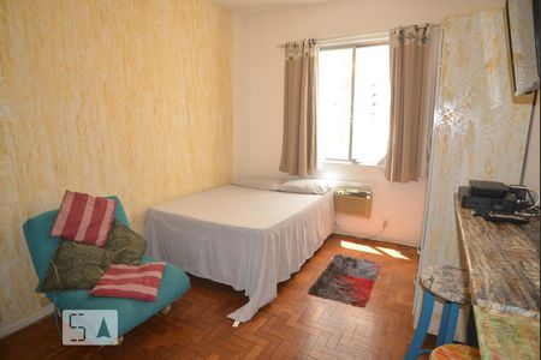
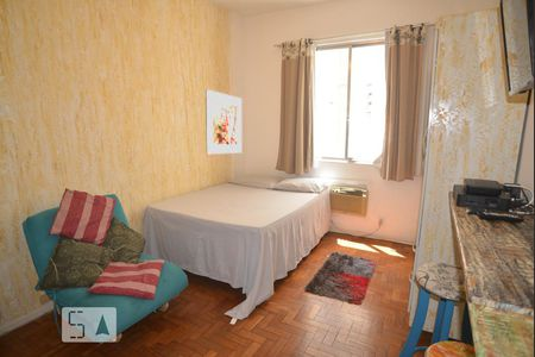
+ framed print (225, 124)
